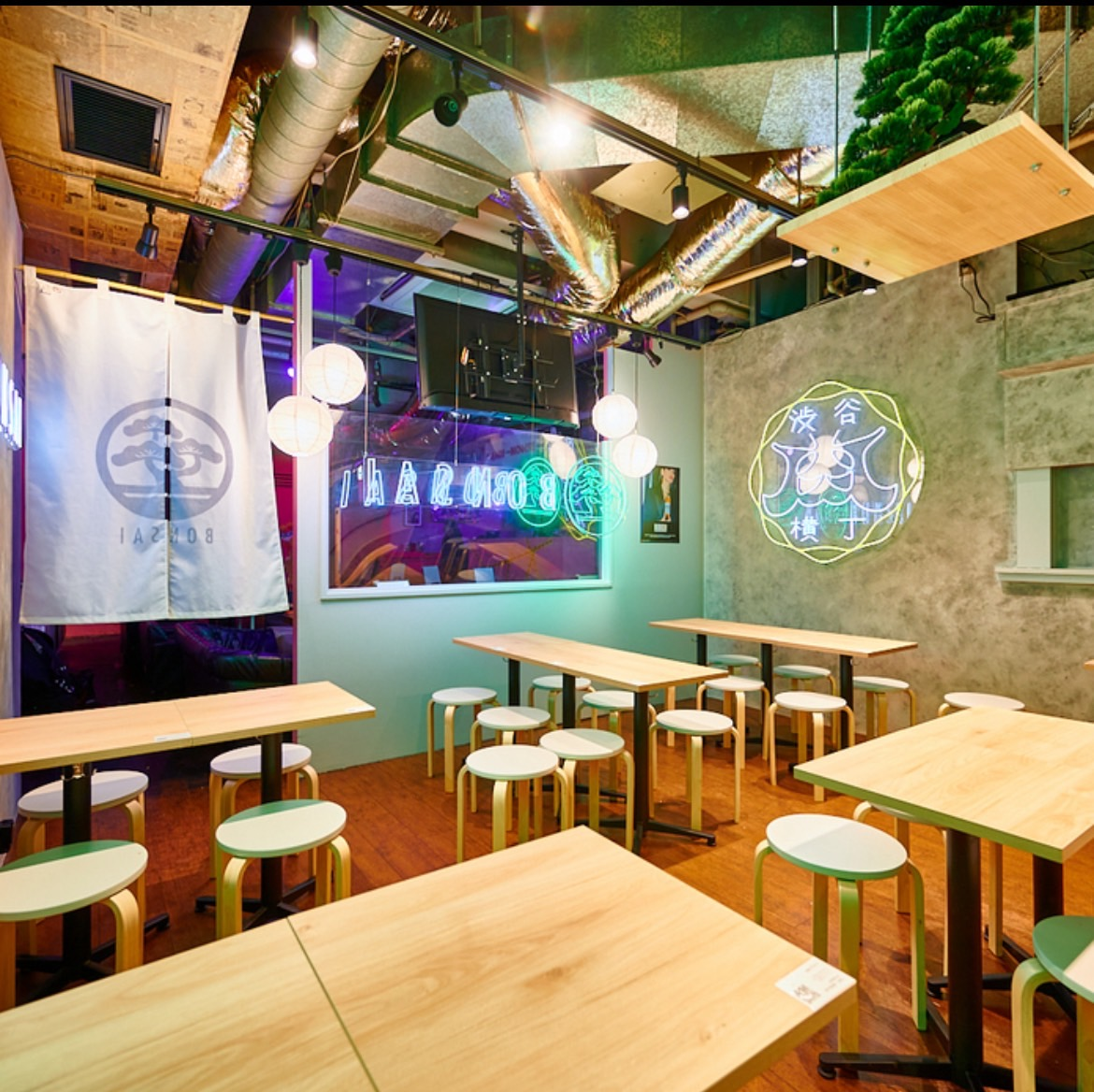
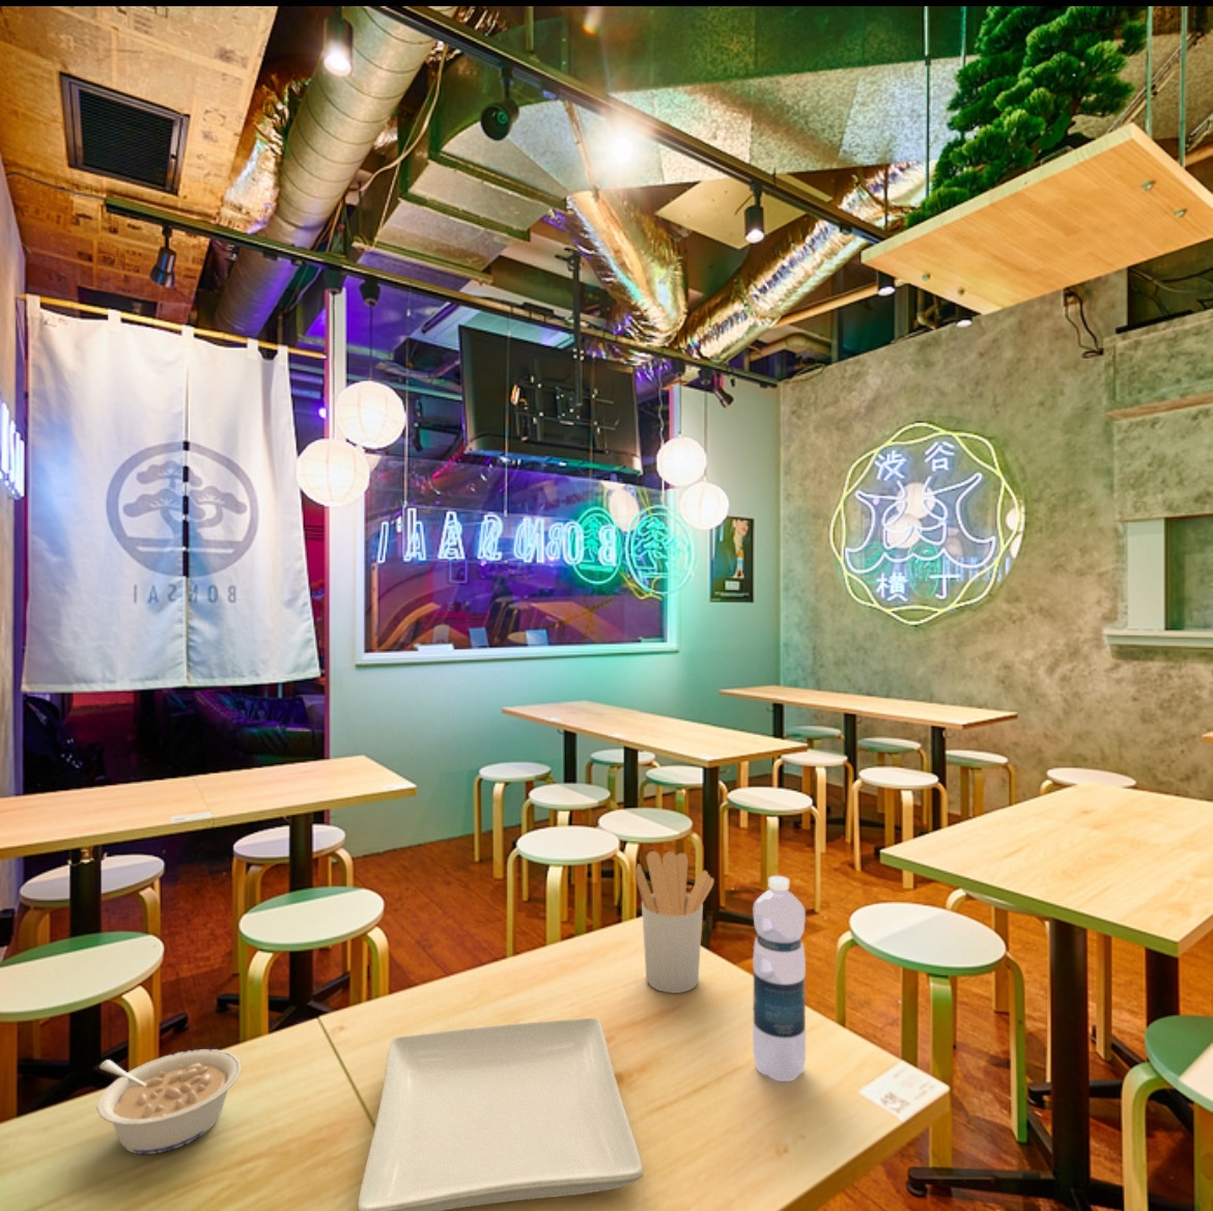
+ square plate (501, 1108)
+ utensil holder (670, 916)
+ legume (166, 1101)
+ water bottle (778, 973)
